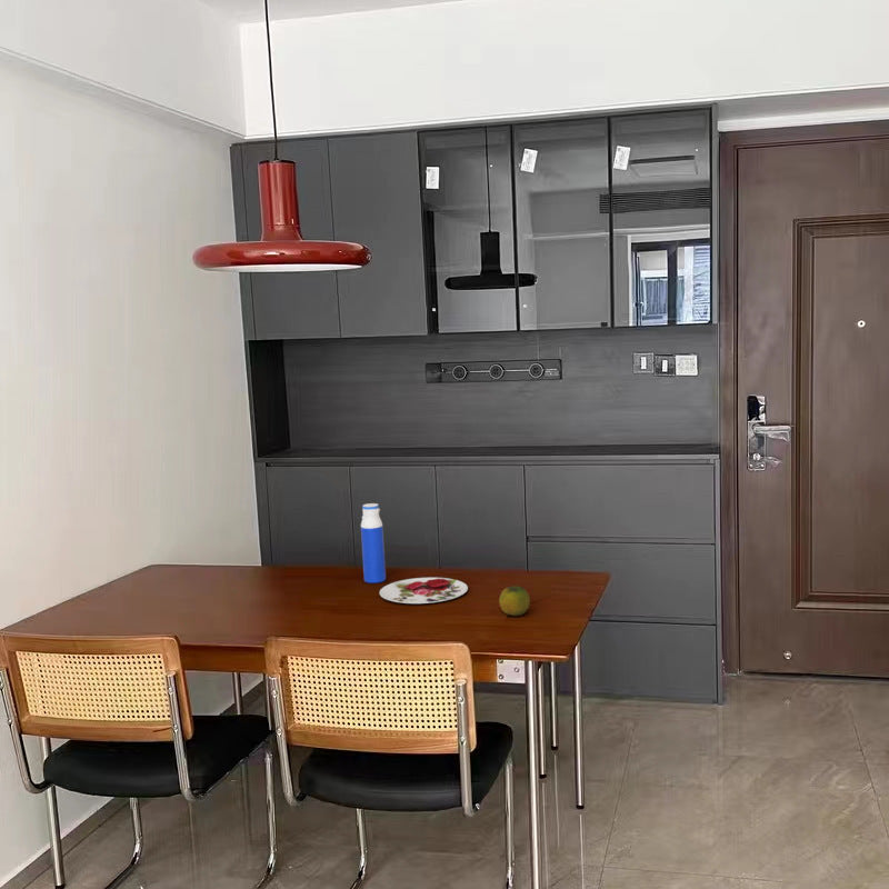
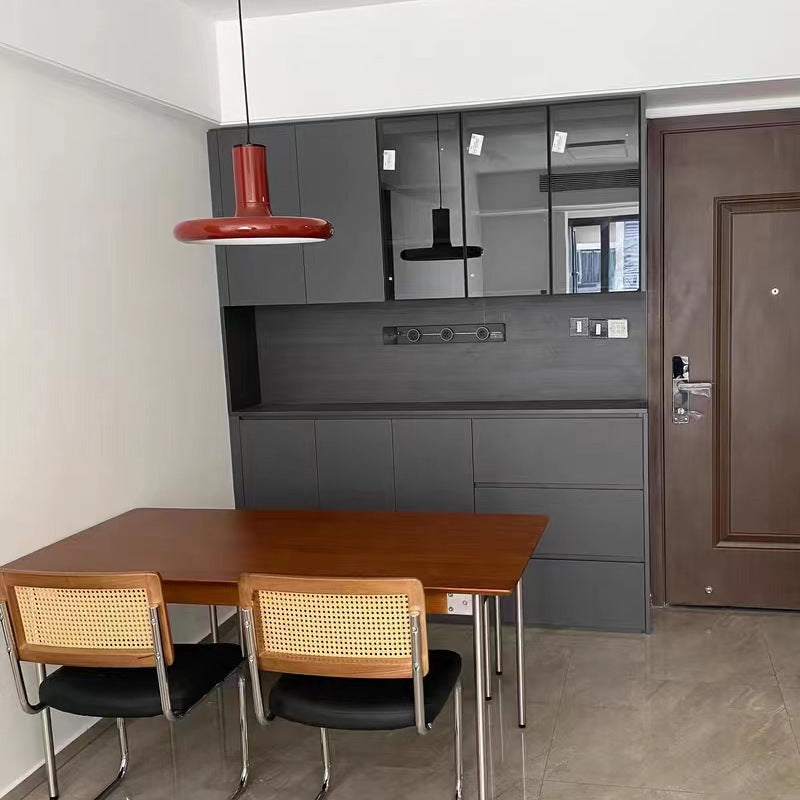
- plate (423, 589)
- fruit (513, 600)
- water bottle (372, 542)
